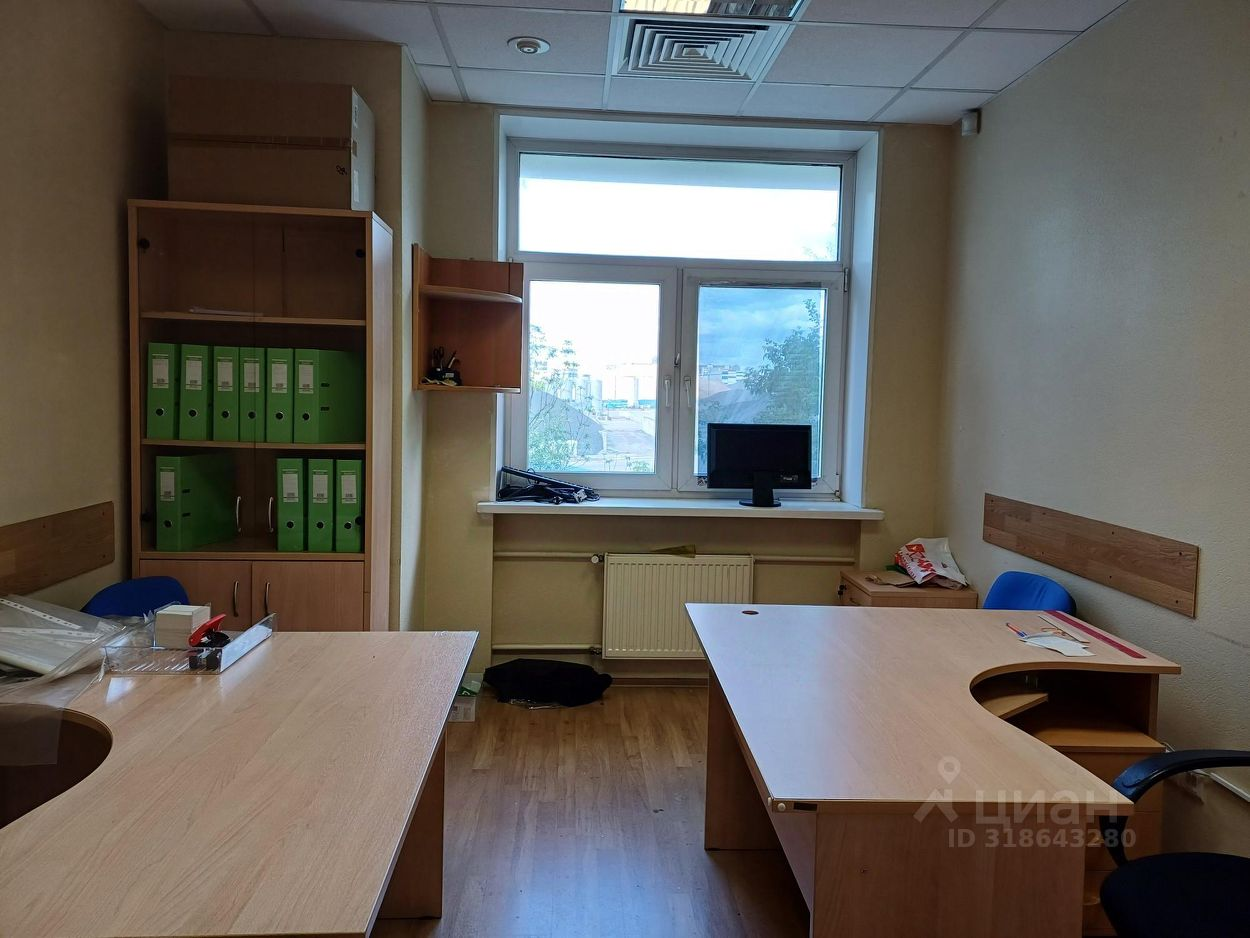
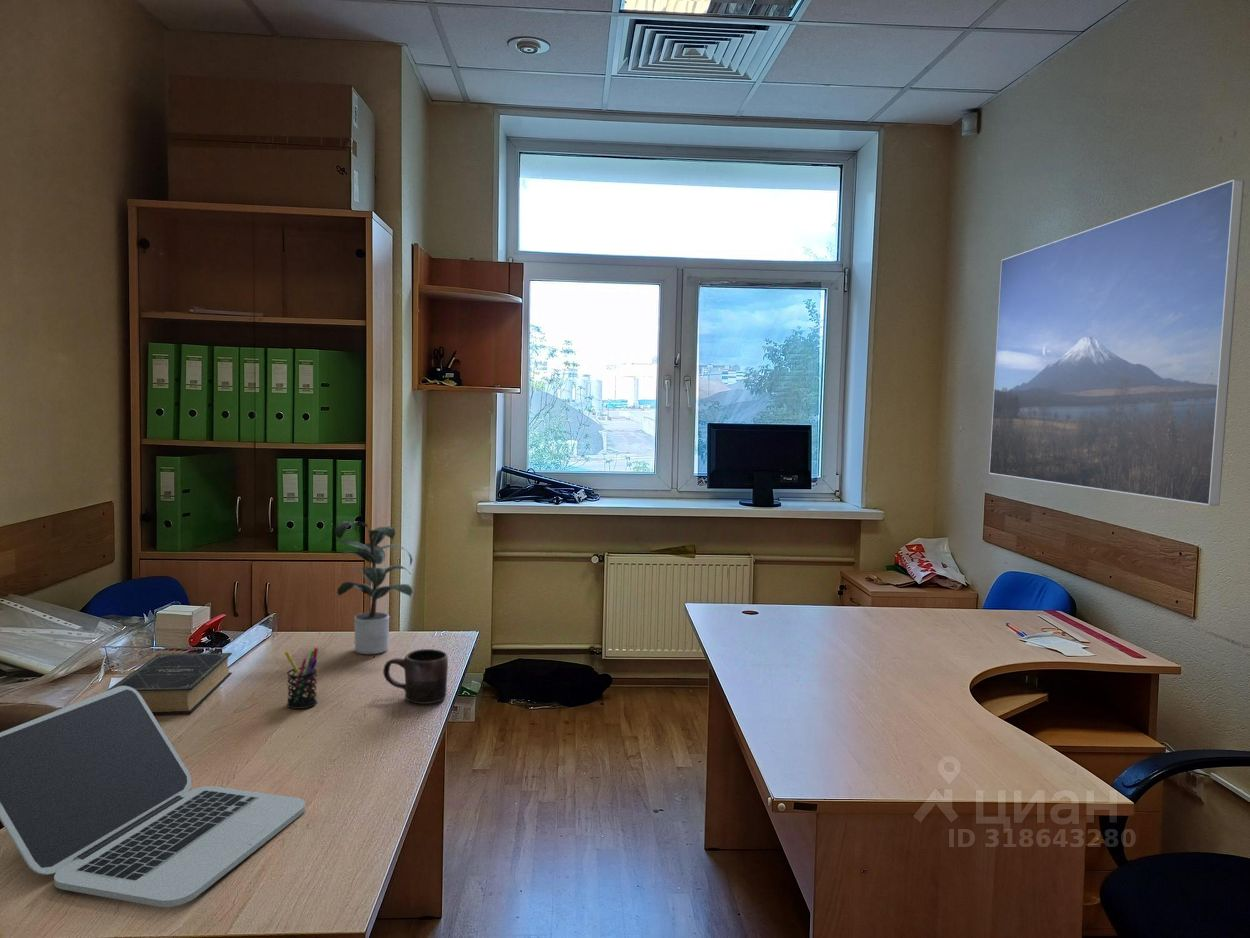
+ laptop (151, 779)
+ book (172, 681)
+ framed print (1088, 358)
+ mug (415, 677)
+ potted plant (381, 583)
+ pen holder (305, 674)
